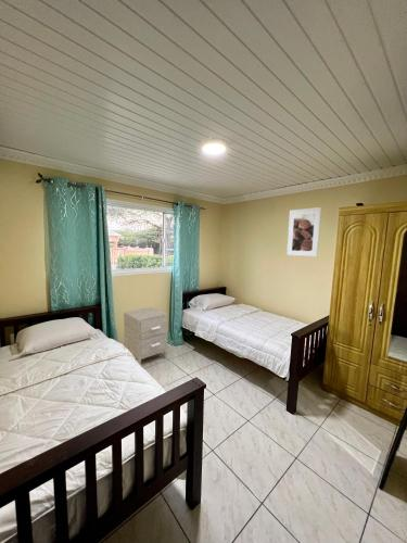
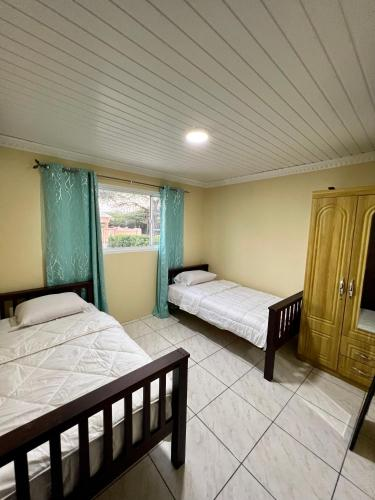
- nightstand (147, 336)
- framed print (303, 232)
